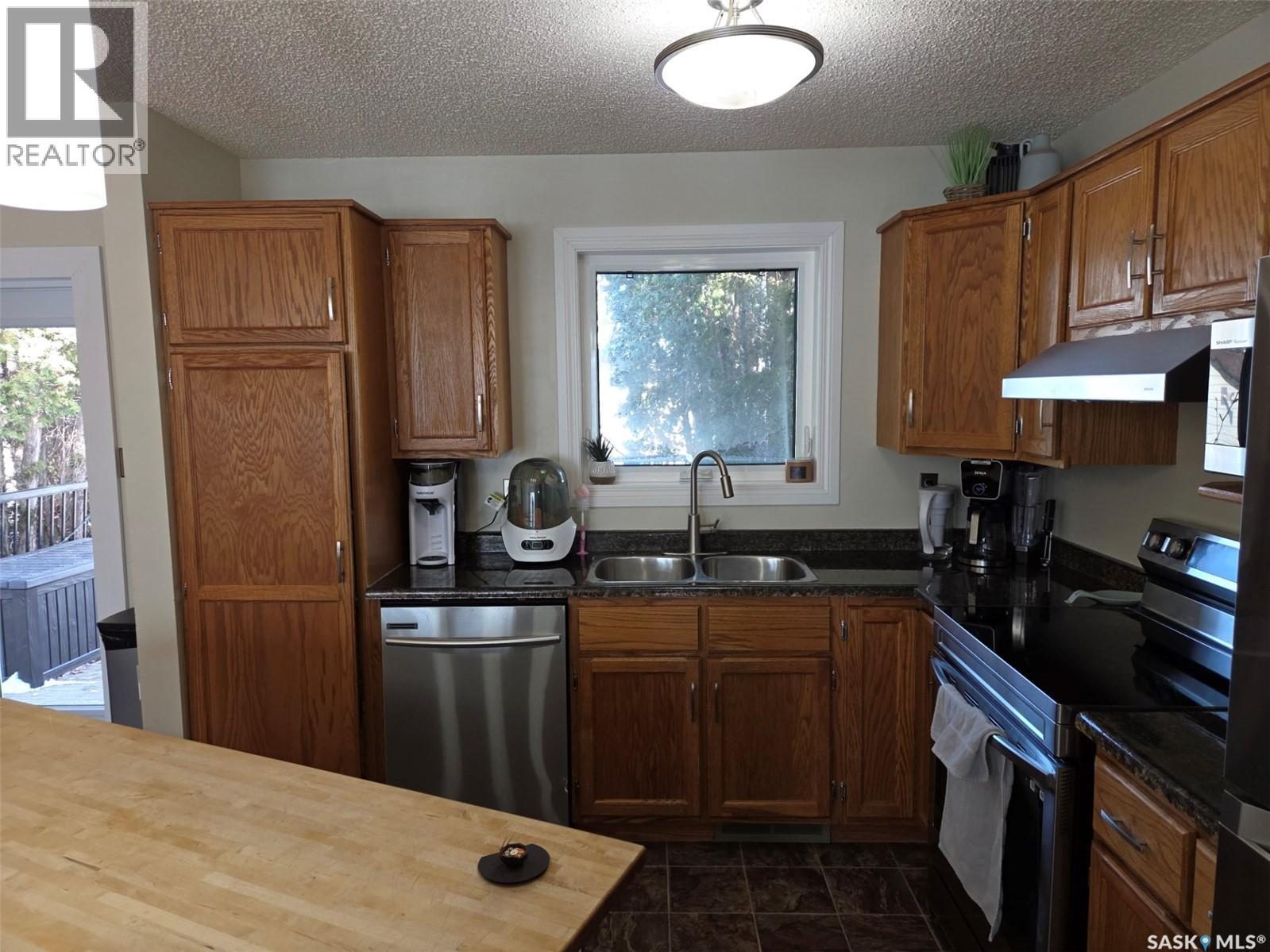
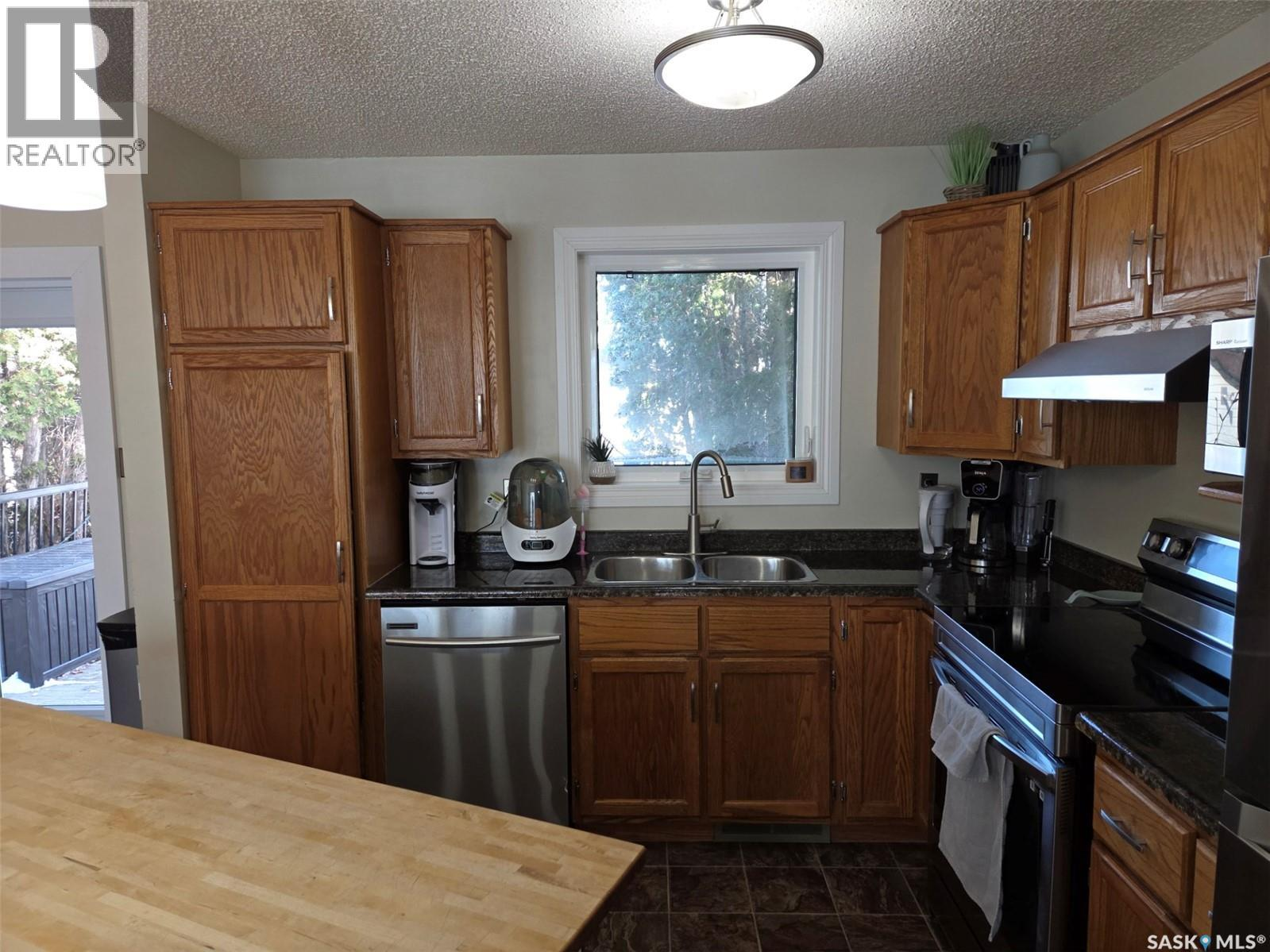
- bowl (514, 854)
